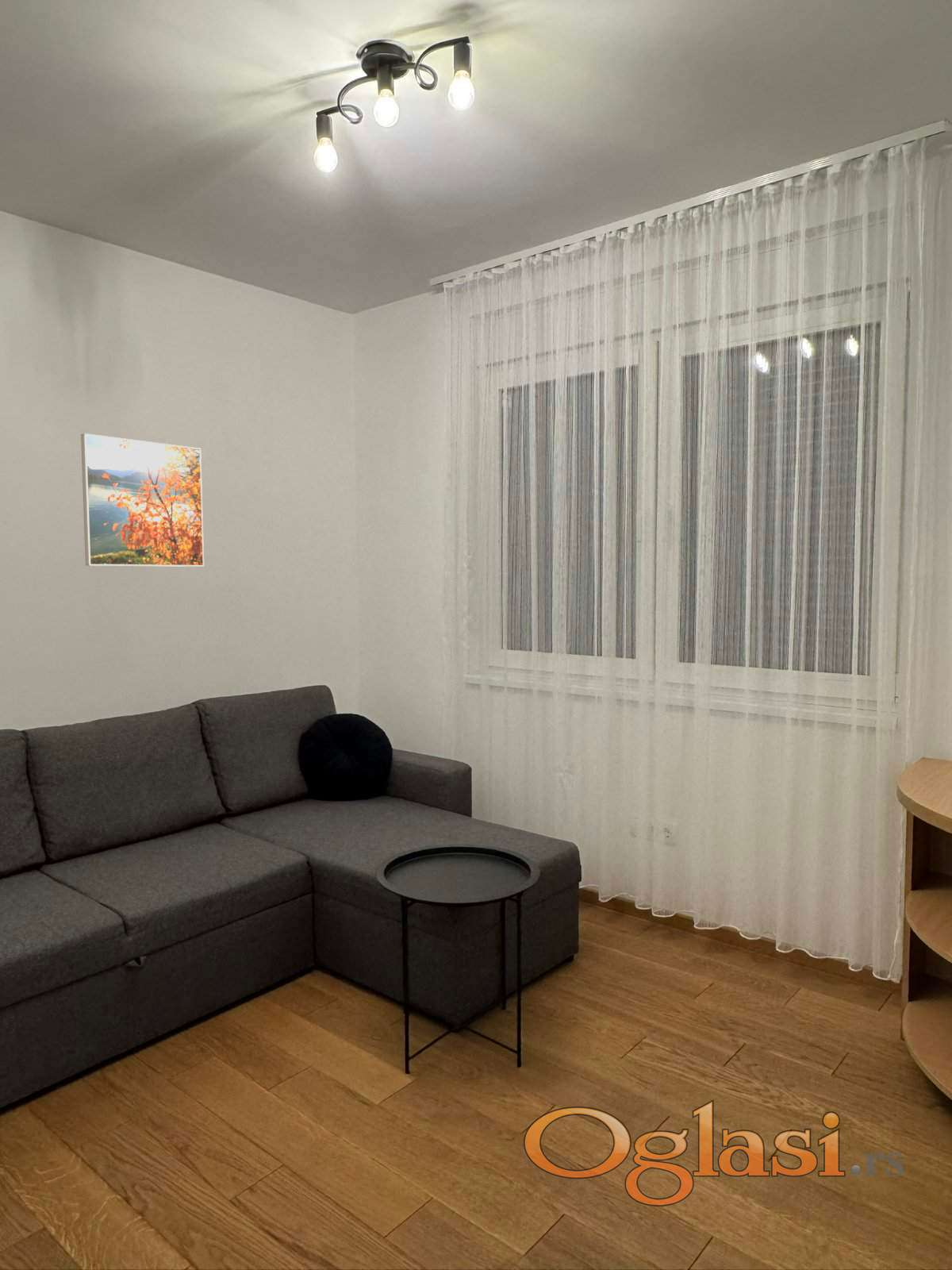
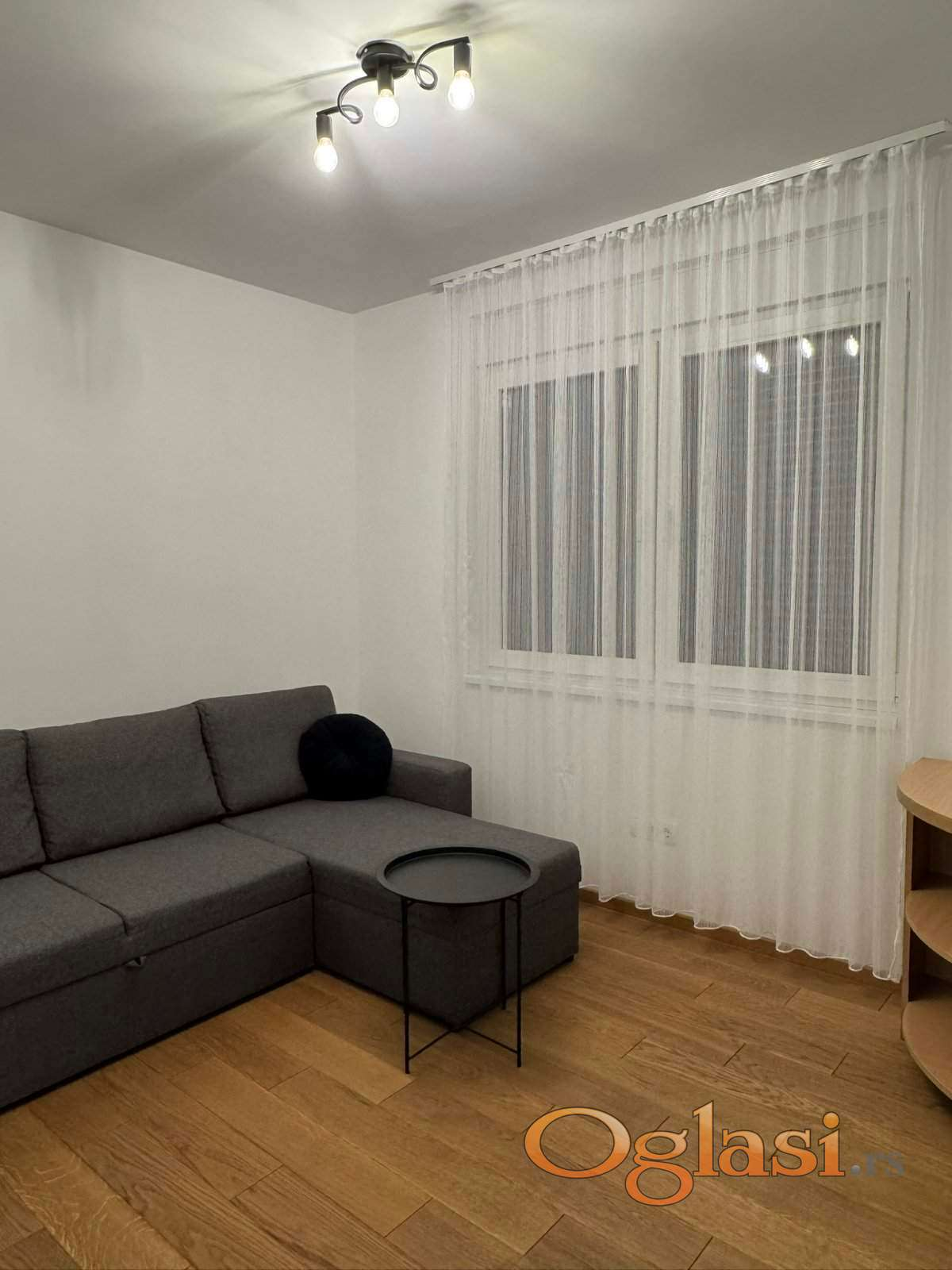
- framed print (146, 504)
